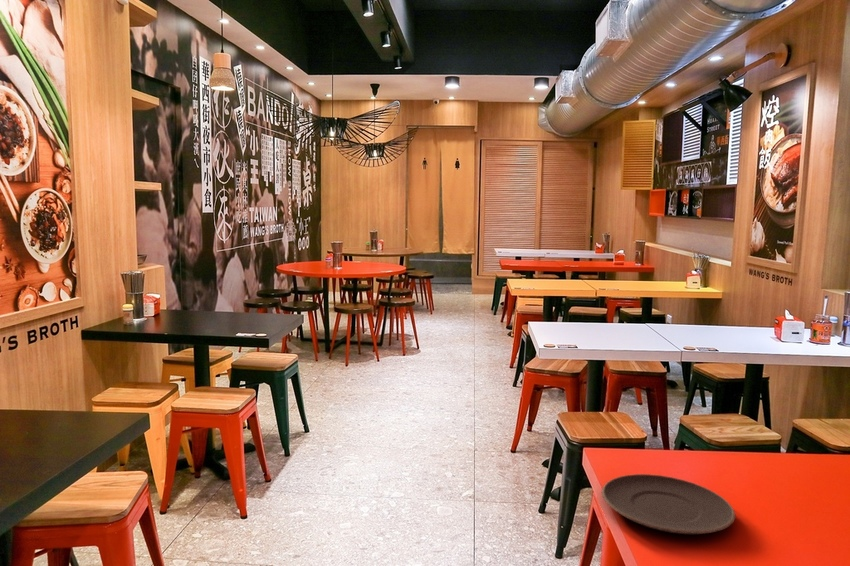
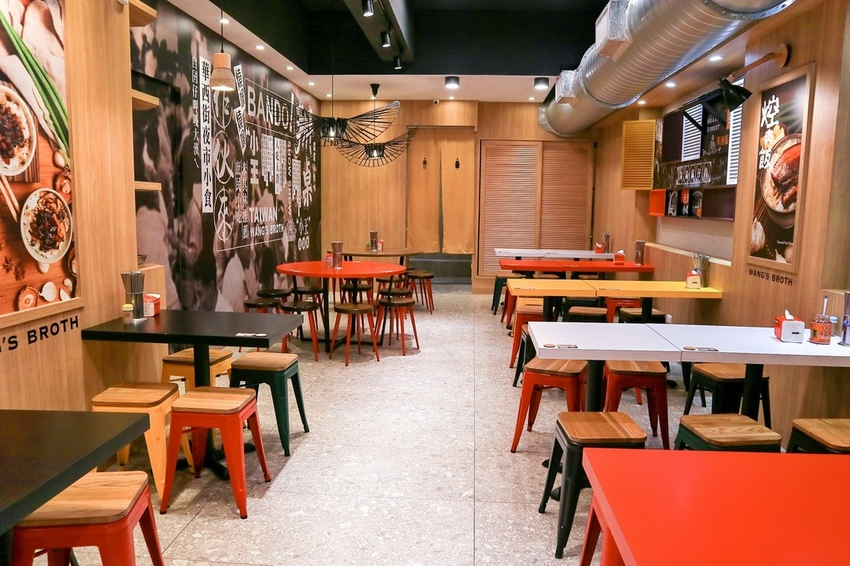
- plate (665, 504)
